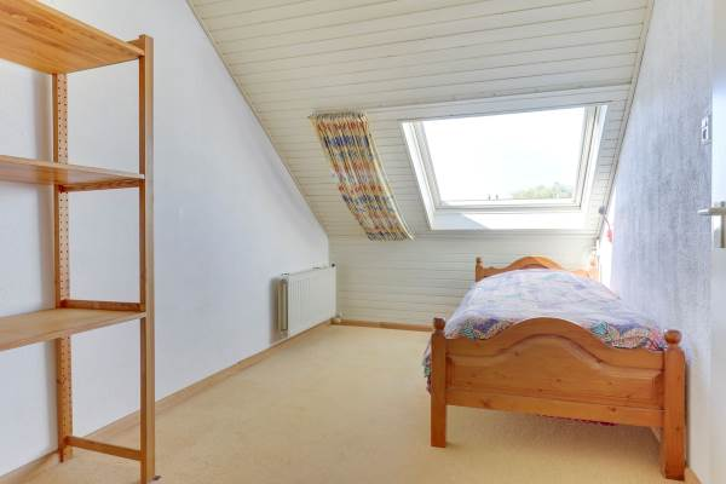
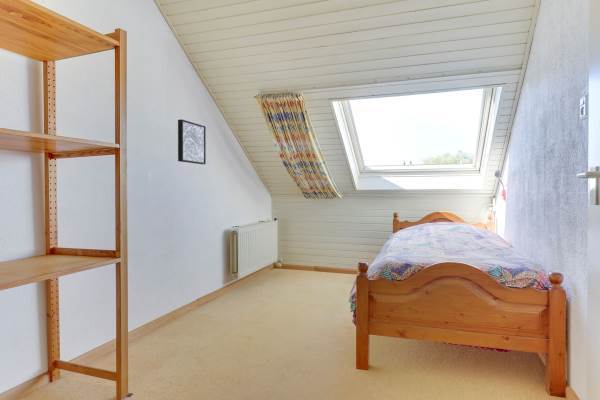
+ wall art (192, 143)
